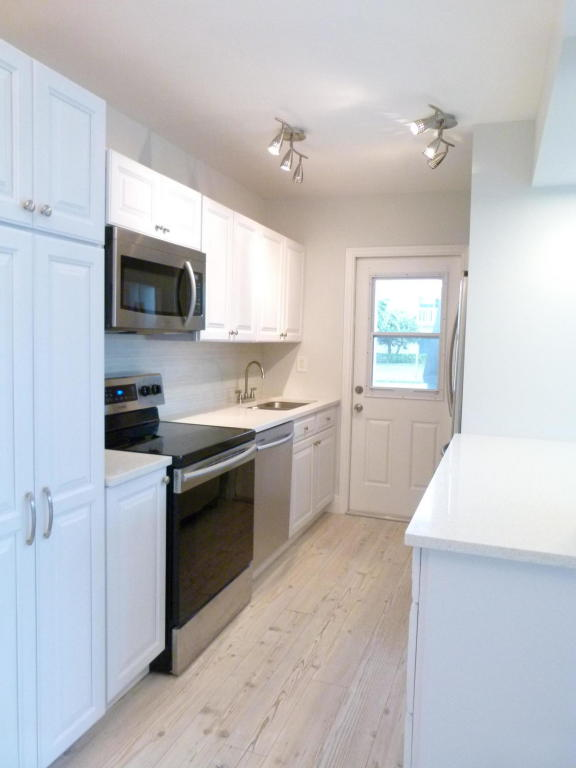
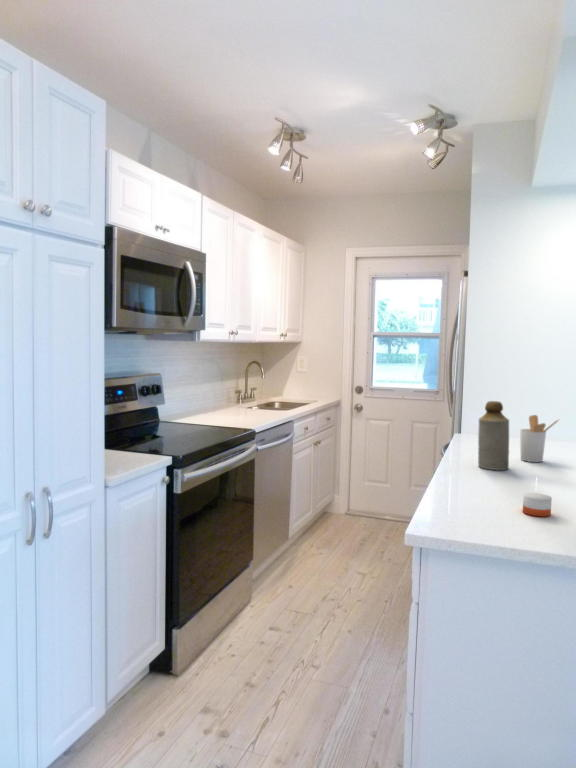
+ utensil holder (539, 438)
+ candle (537, 495)
+ bottle (494, 434)
